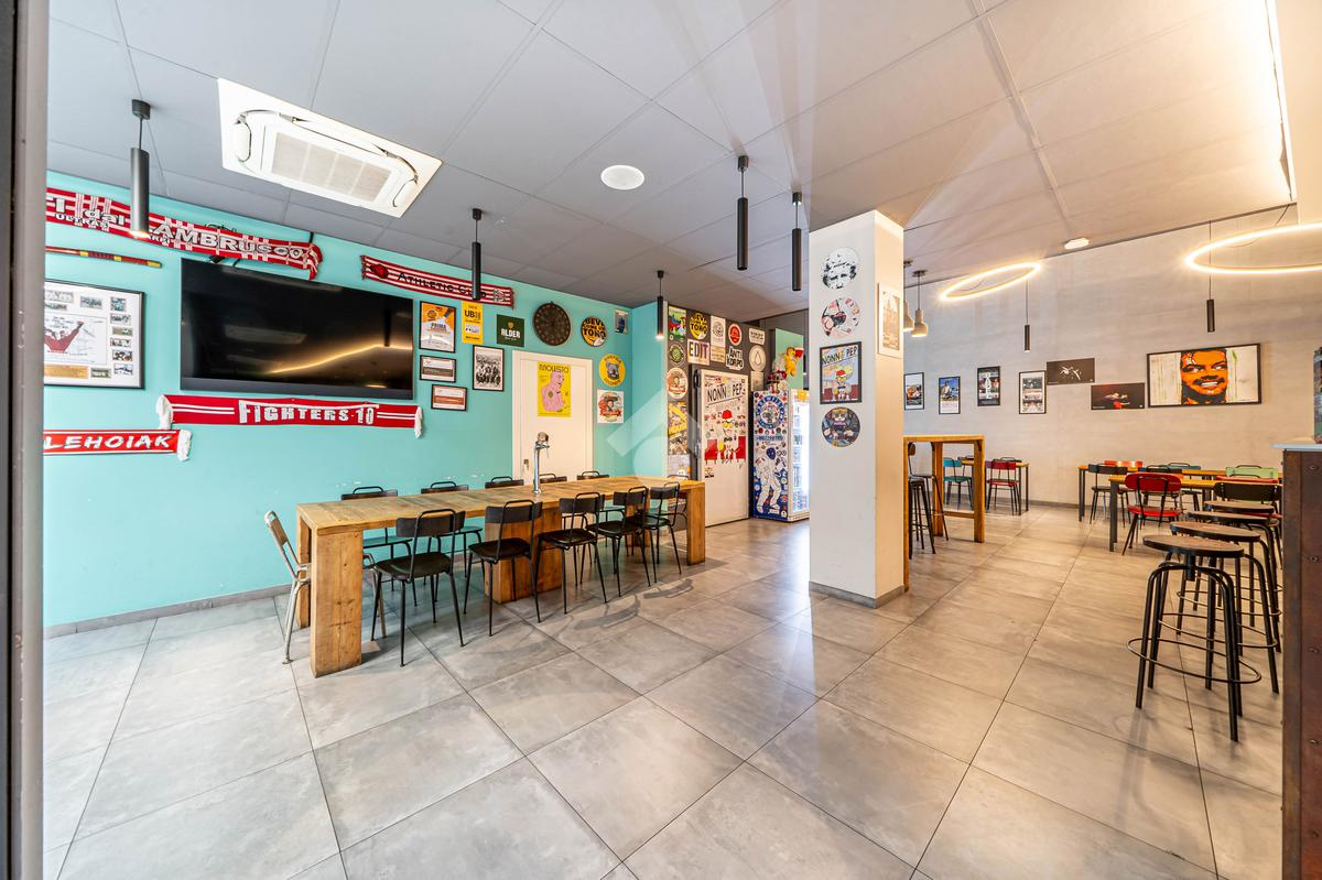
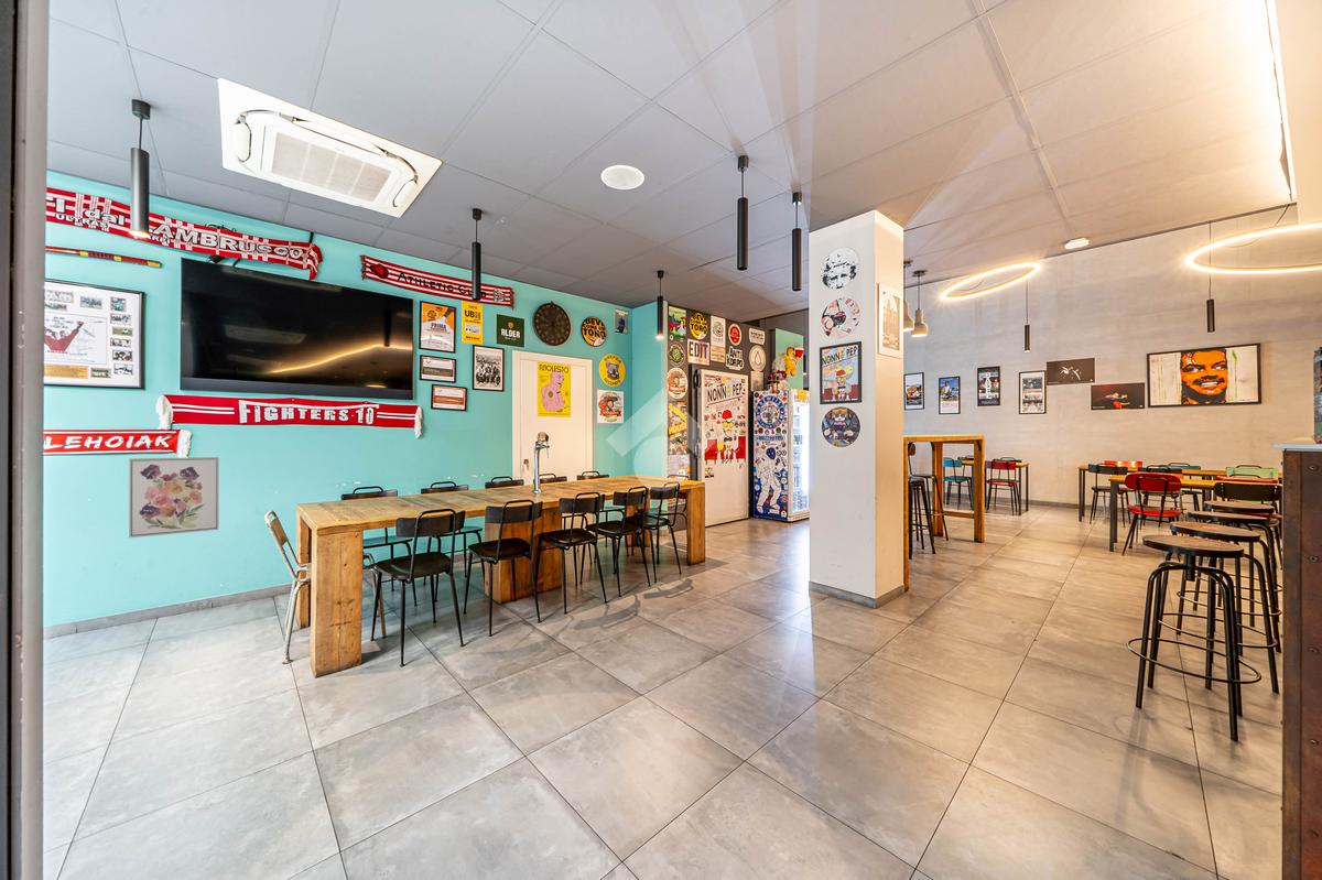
+ wall art (175, 495)
